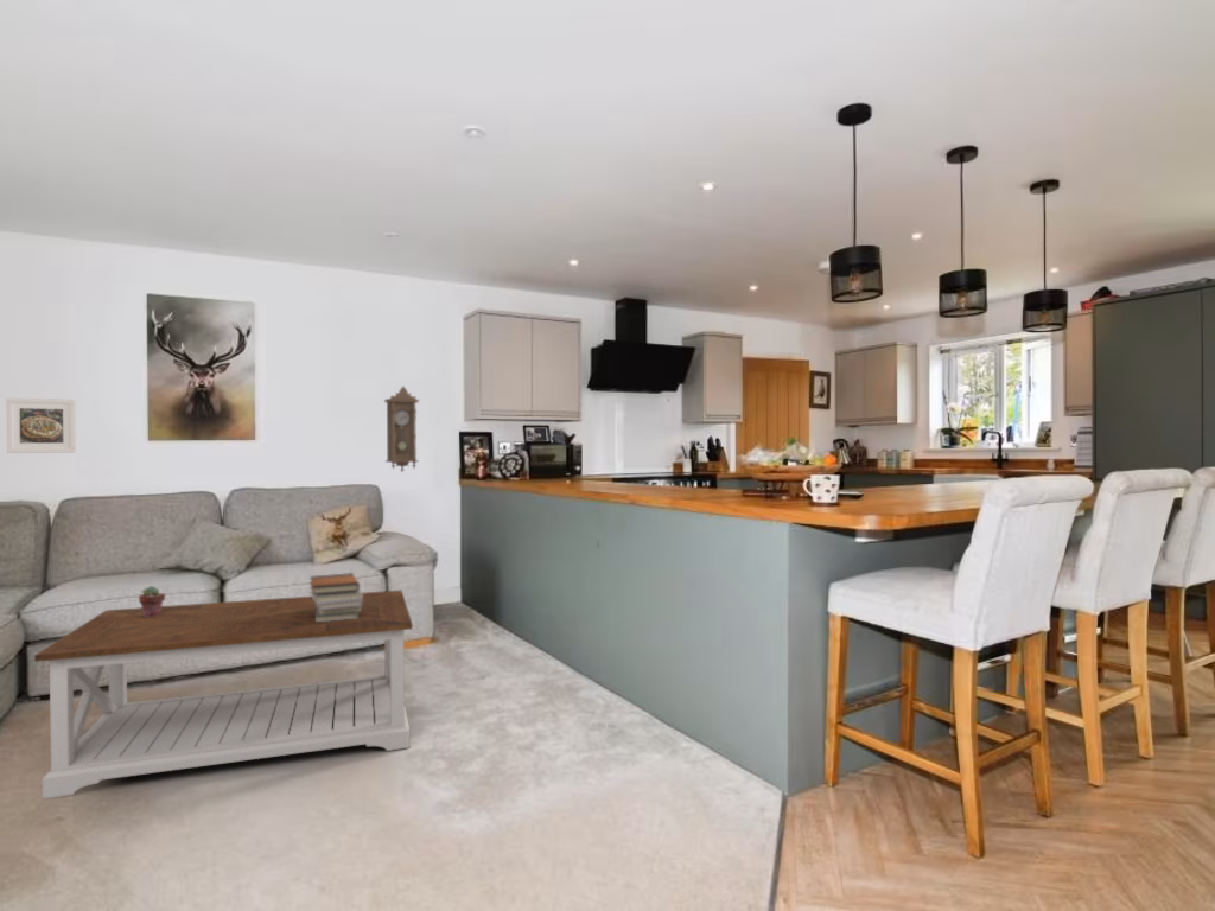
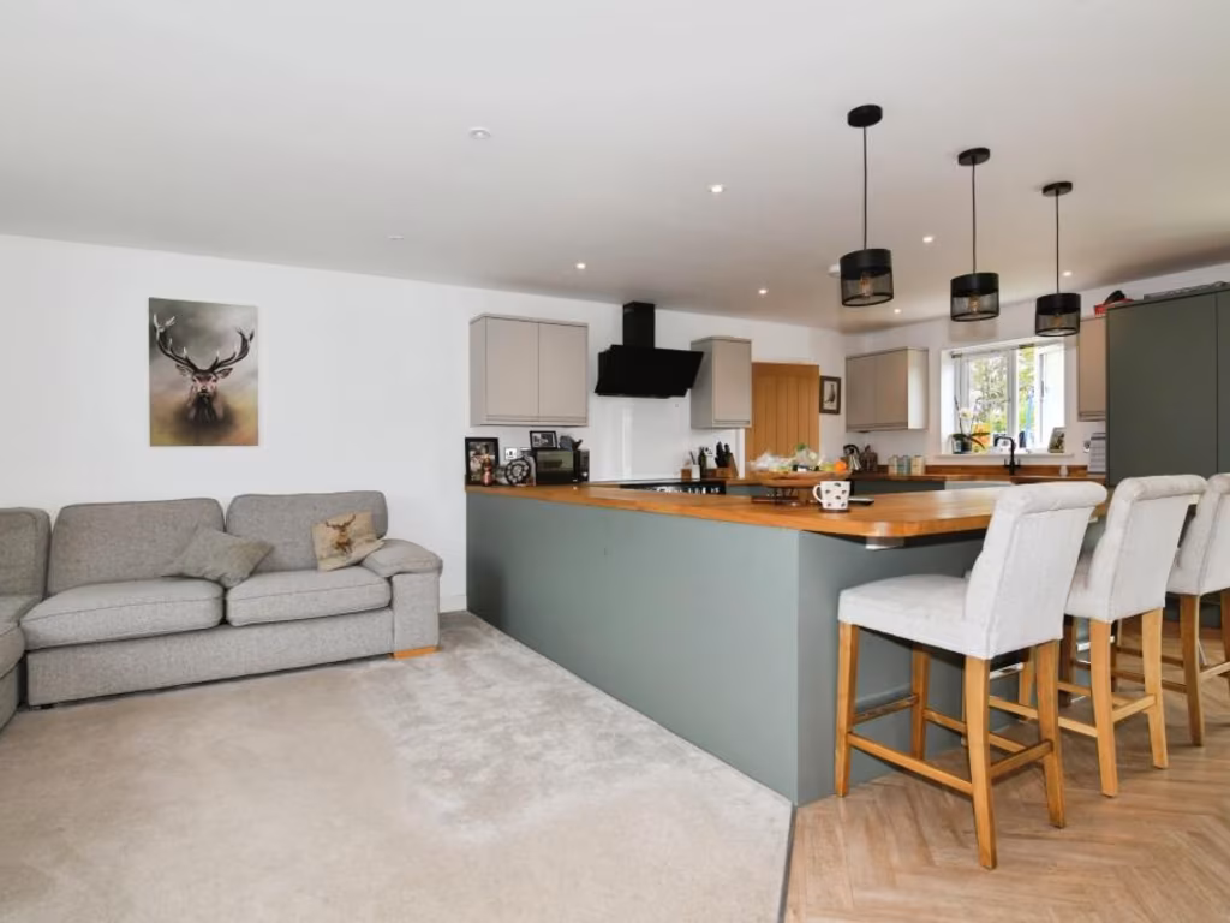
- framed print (42, 426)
- coffee table (253, 689)
- book stack (335, 595)
- pendulum clock (401, 429)
- potted succulent (152, 600)
